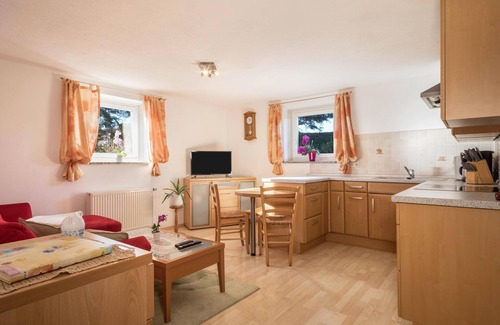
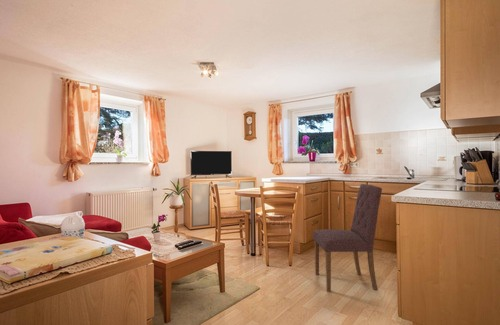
+ dining chair (345, 233)
